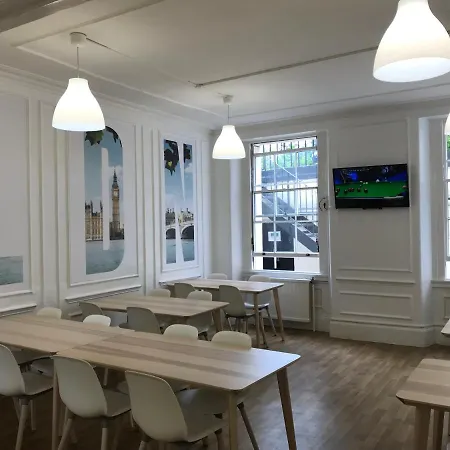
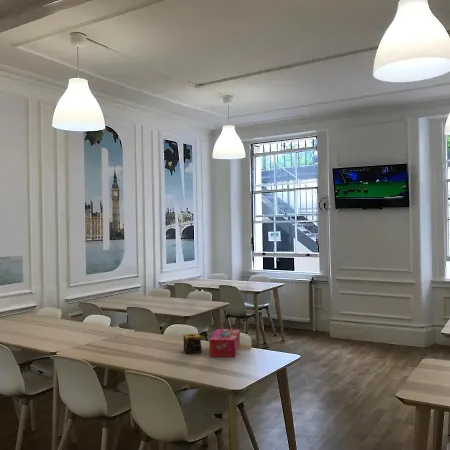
+ tissue box (225, 342)
+ candle (192, 343)
